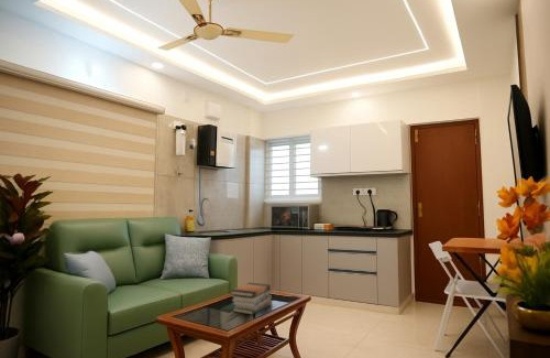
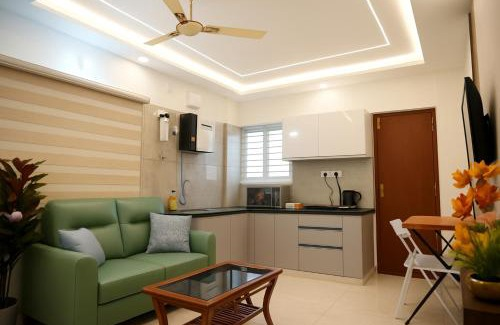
- book stack (251, 297)
